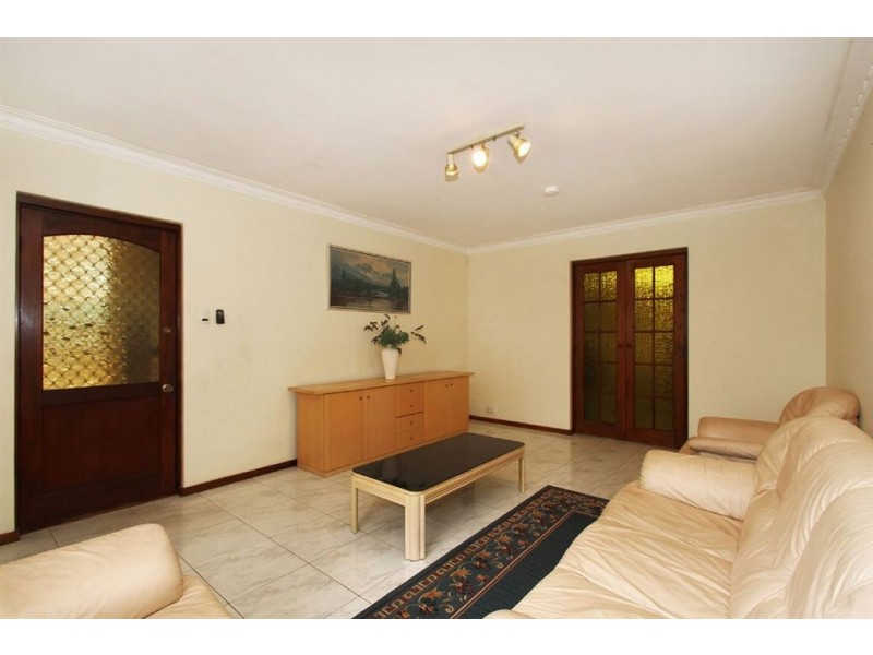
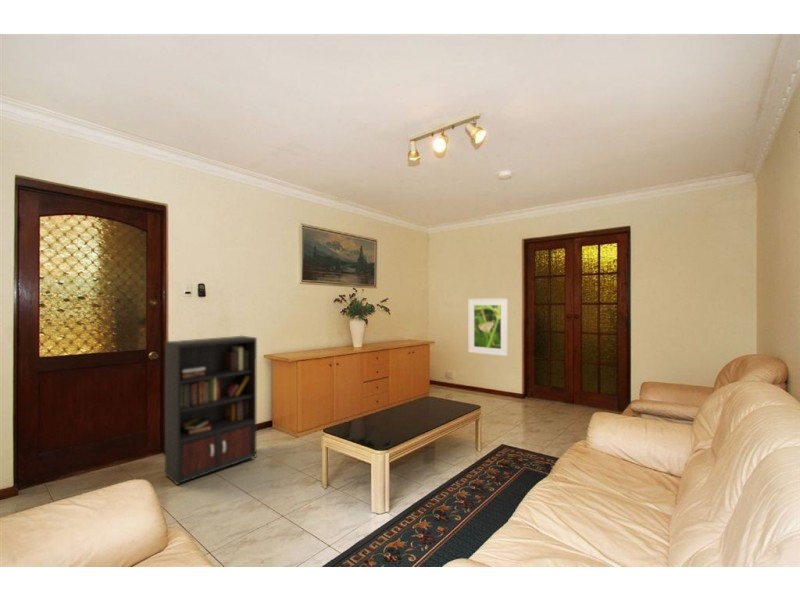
+ bookcase (218, 398)
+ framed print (487, 326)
